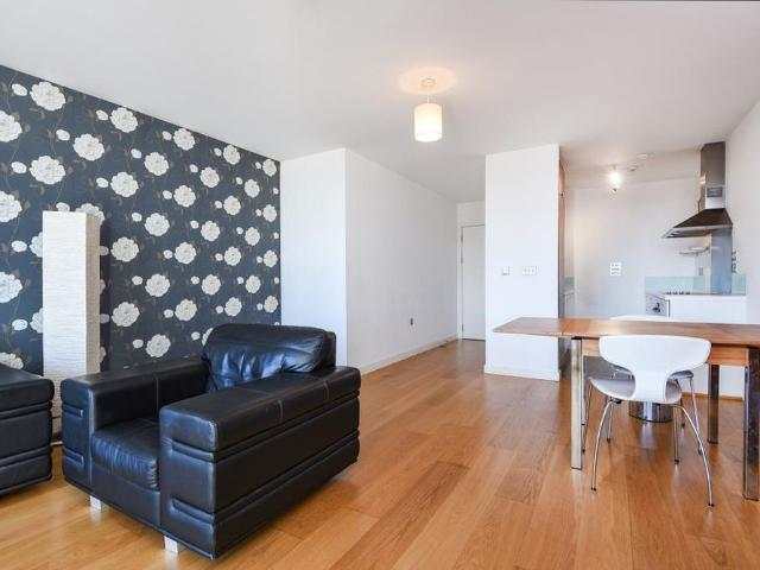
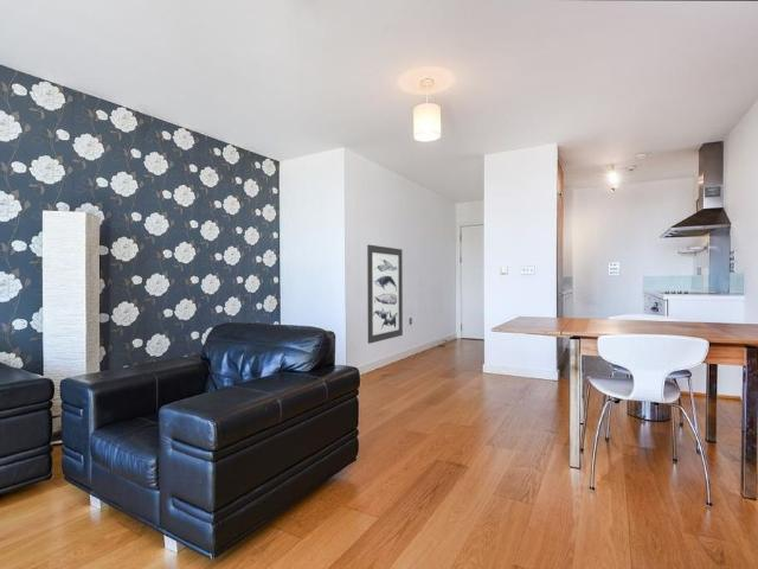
+ wall art (386, 293)
